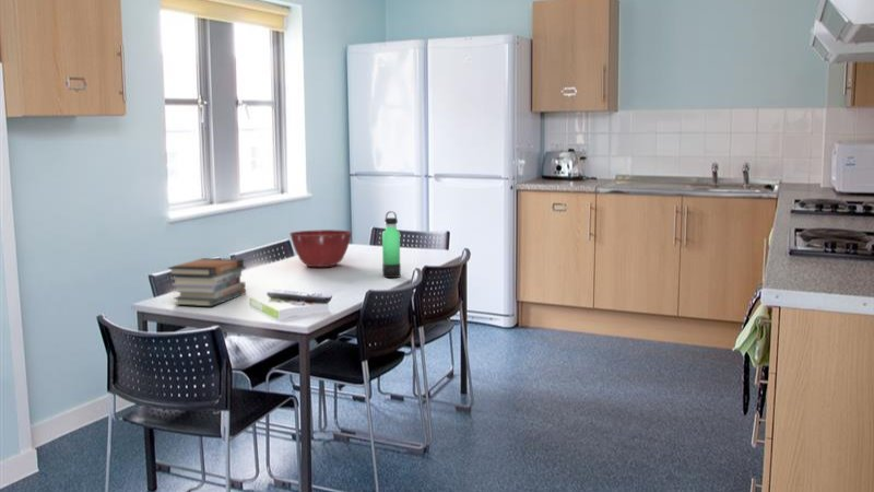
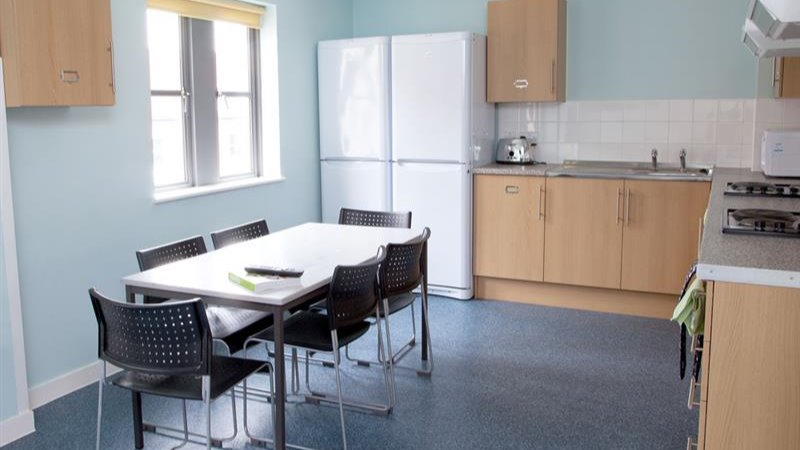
- thermos bottle (391, 244)
- mixing bowl (321, 248)
- book stack (208, 281)
